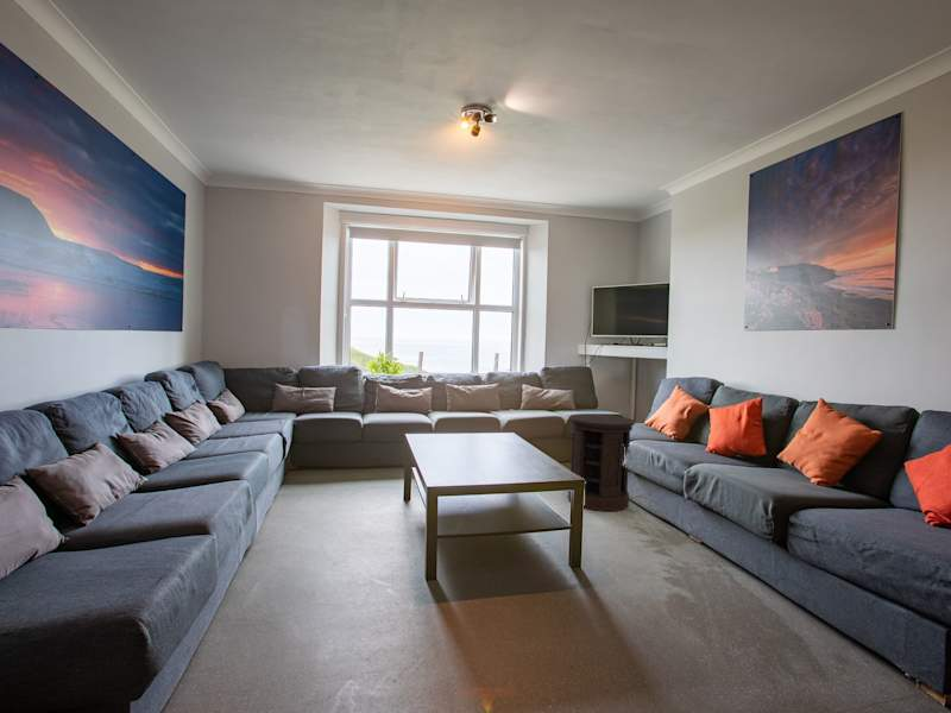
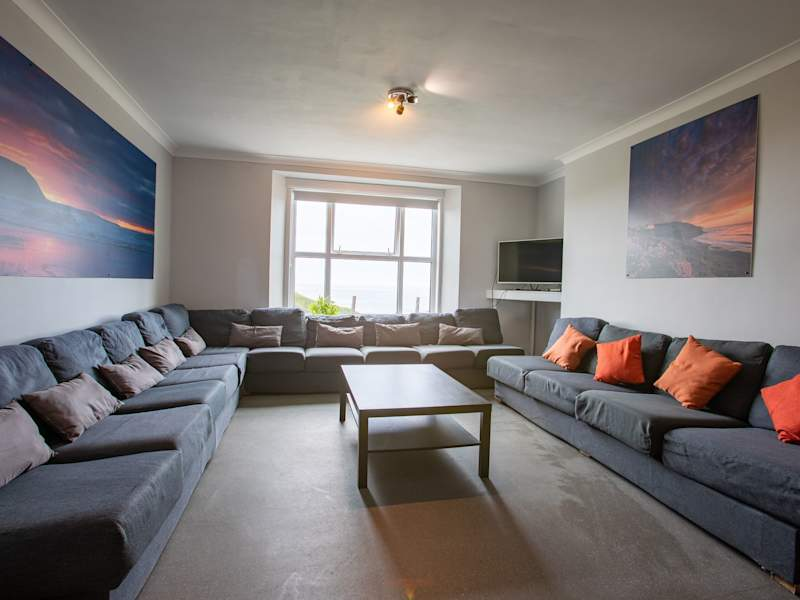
- side table (599, 460)
